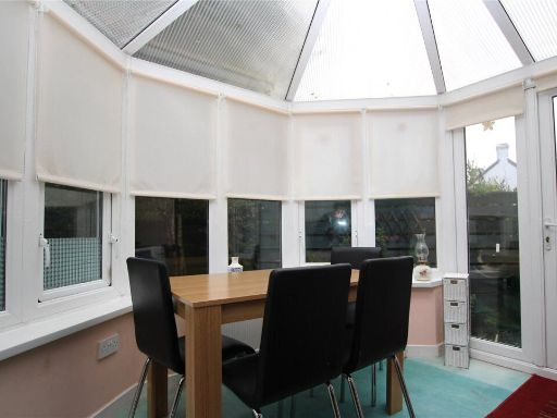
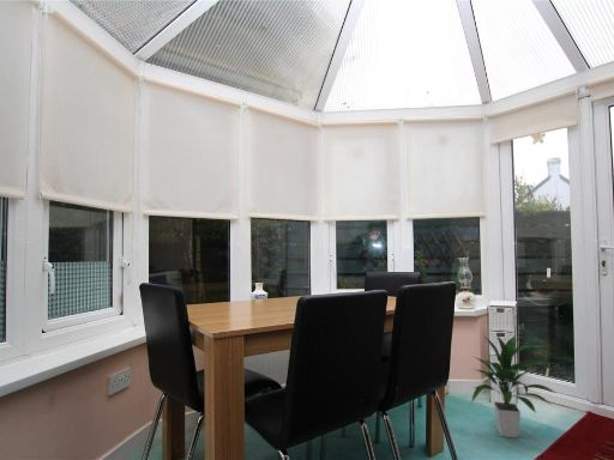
+ indoor plant (507, 382)
